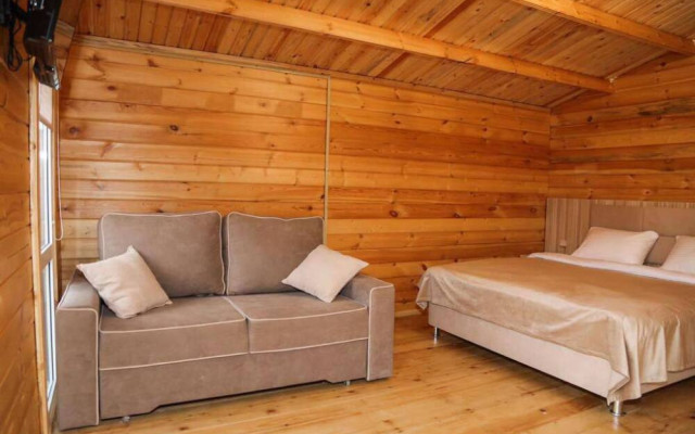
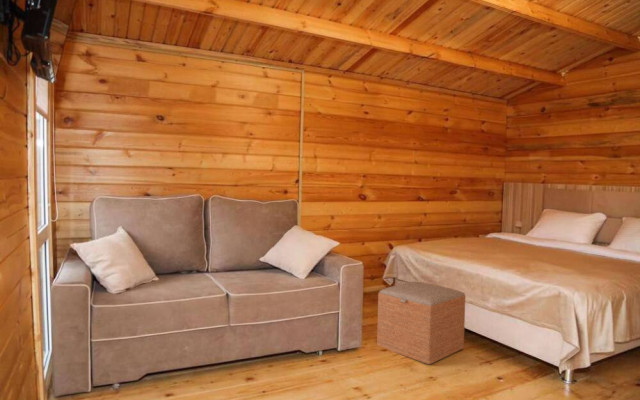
+ ottoman (420, 317)
